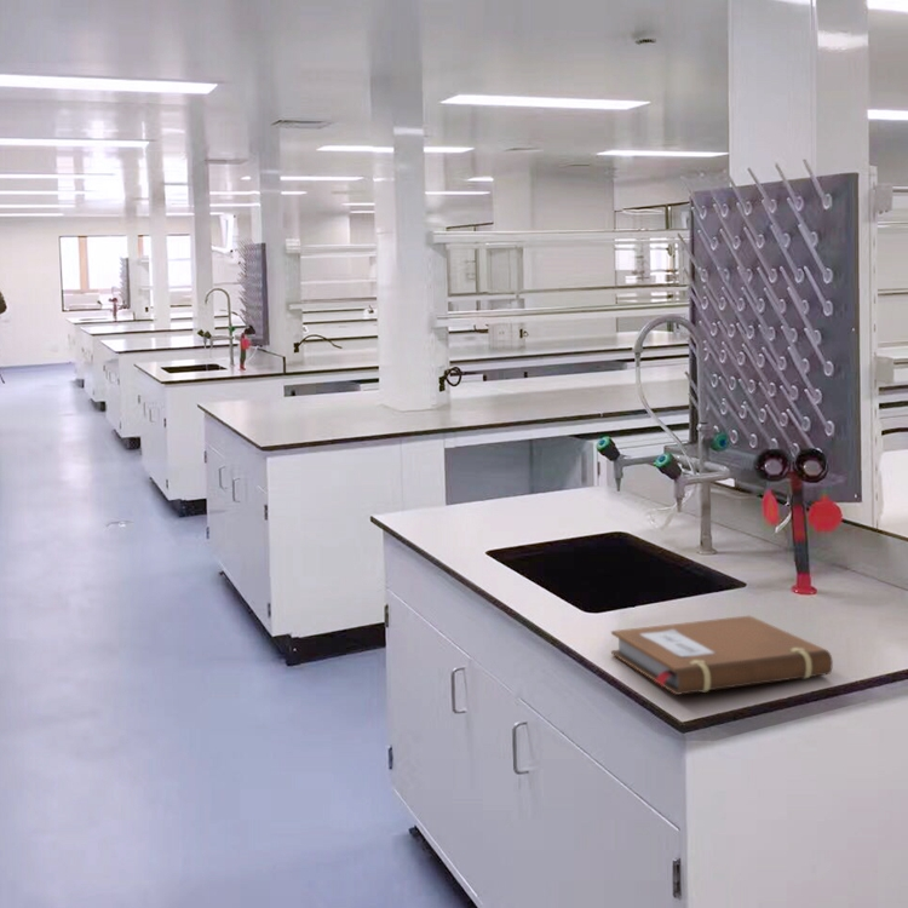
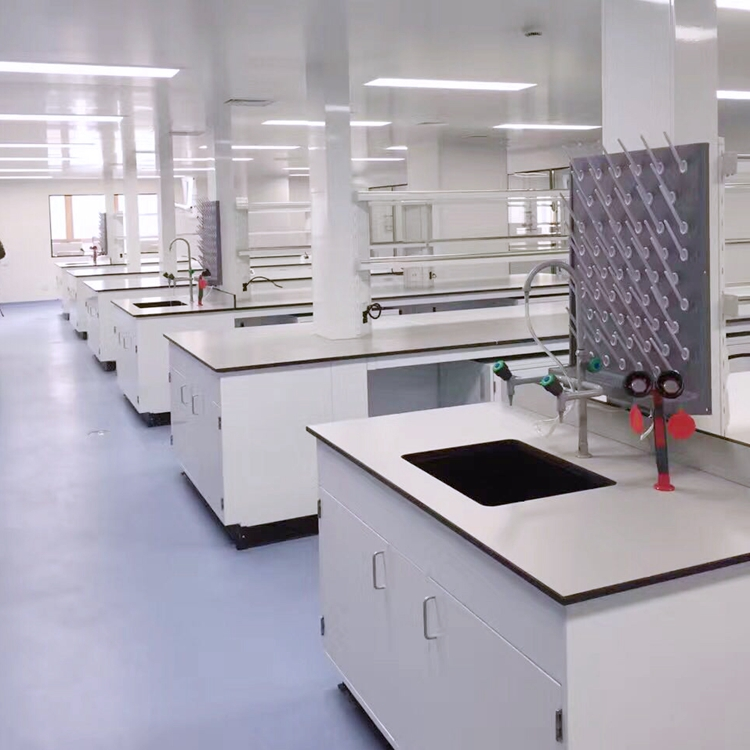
- notebook (713, 653)
